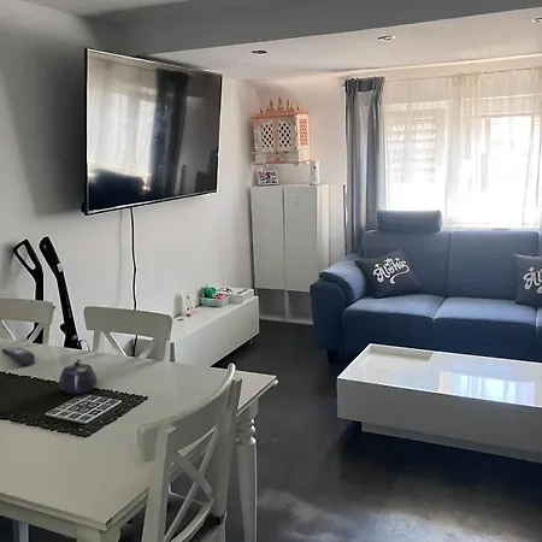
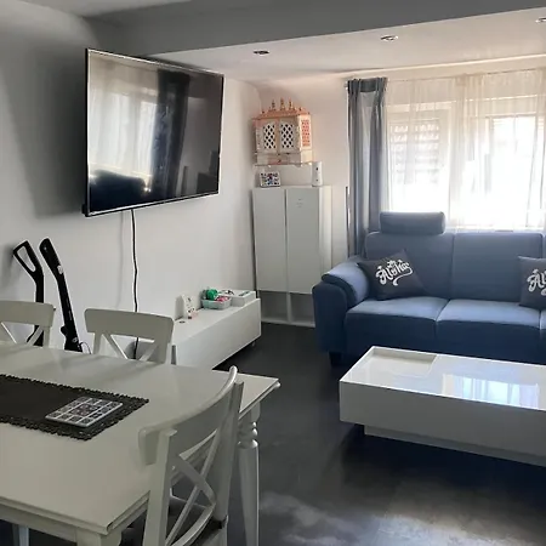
- remote control (18, 354)
- teapot (77, 375)
